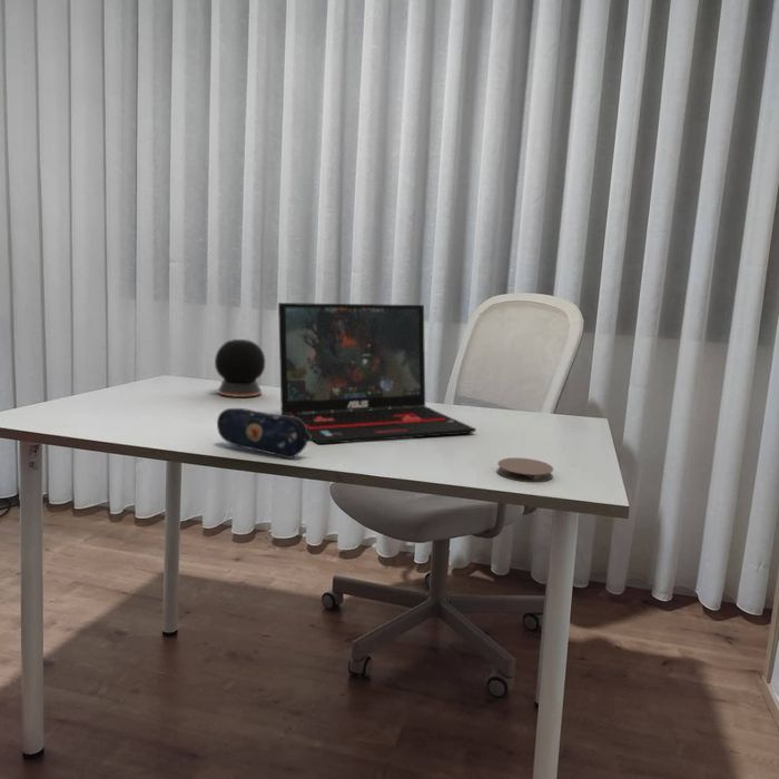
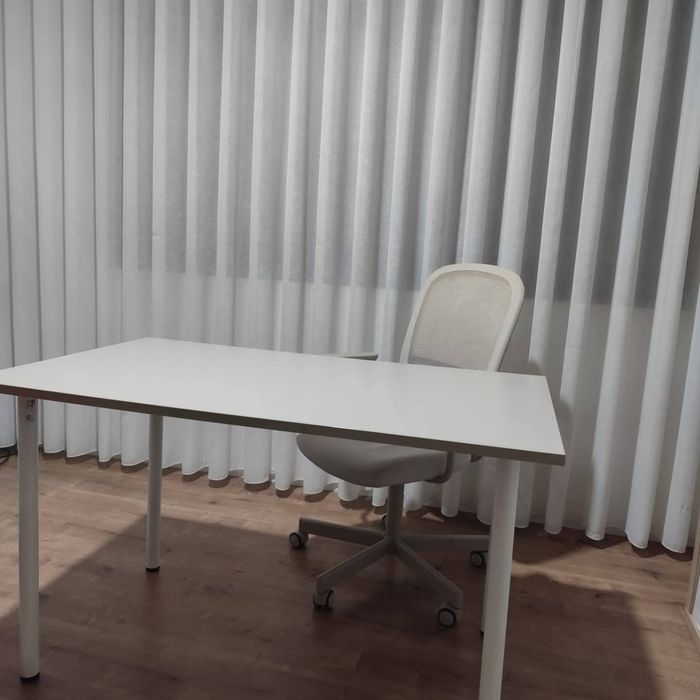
- coaster (524, 469)
- pencil case (260, 431)
- laptop (376, 368)
- speaker (239, 366)
